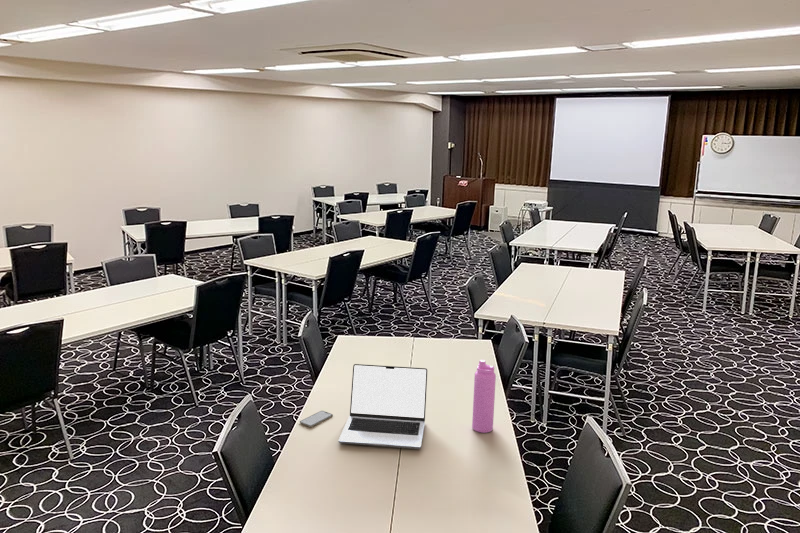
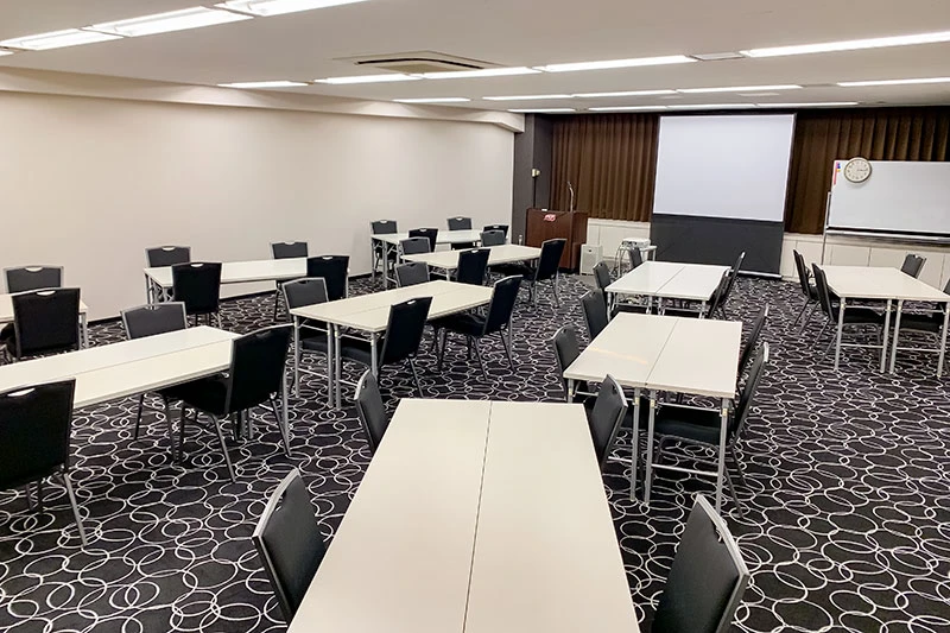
- water bottle (484, 395)
- smartphone (316, 418)
- laptop (384, 404)
